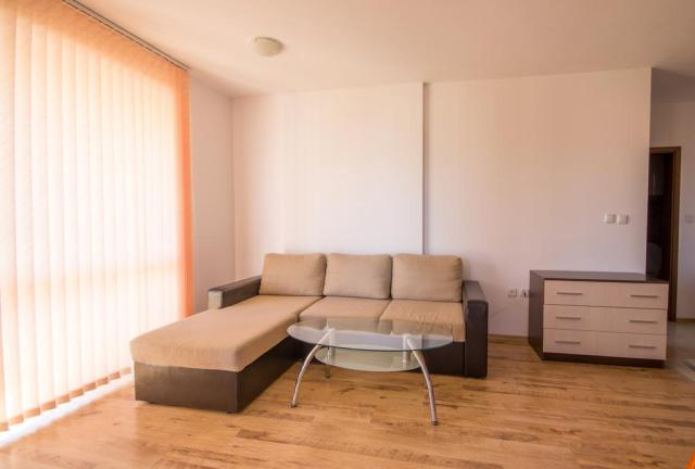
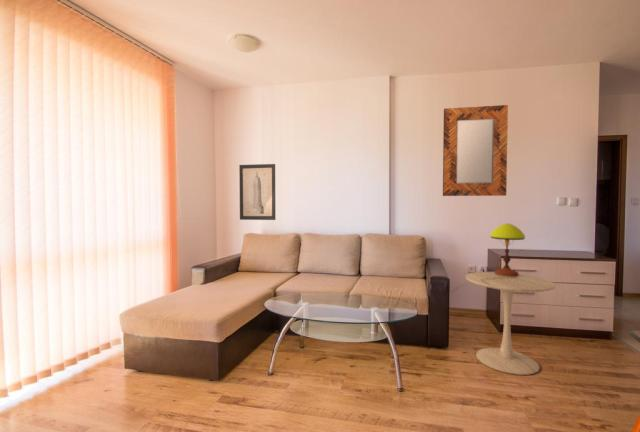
+ home mirror (474, 151)
+ wall art (257, 192)
+ table lamp (505, 250)
+ side table (507, 320)
